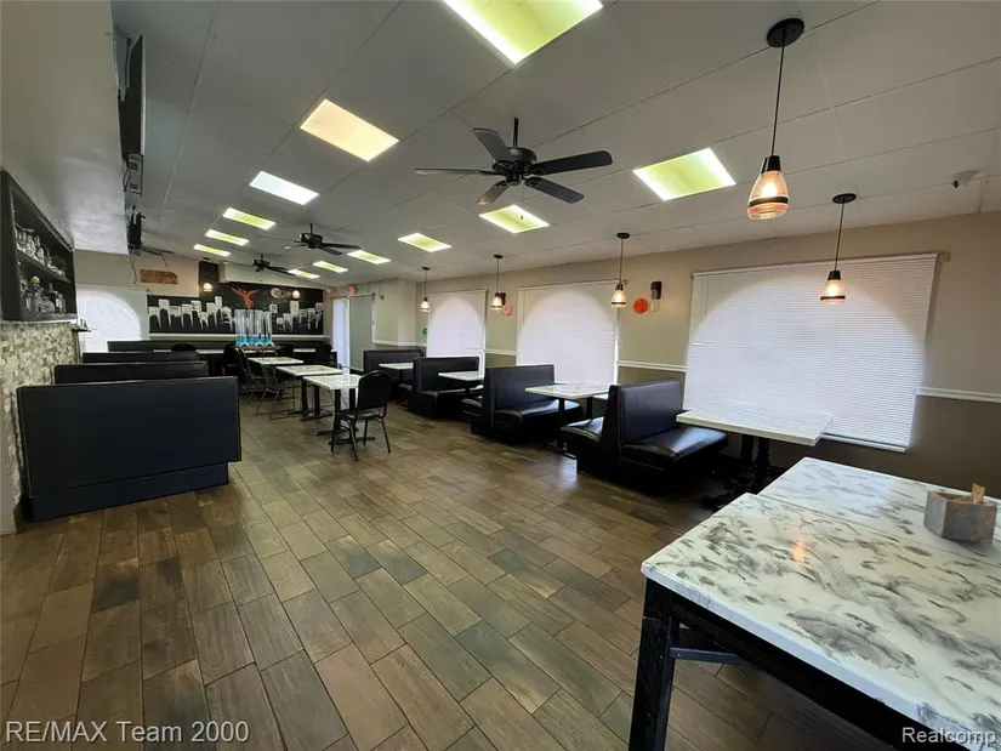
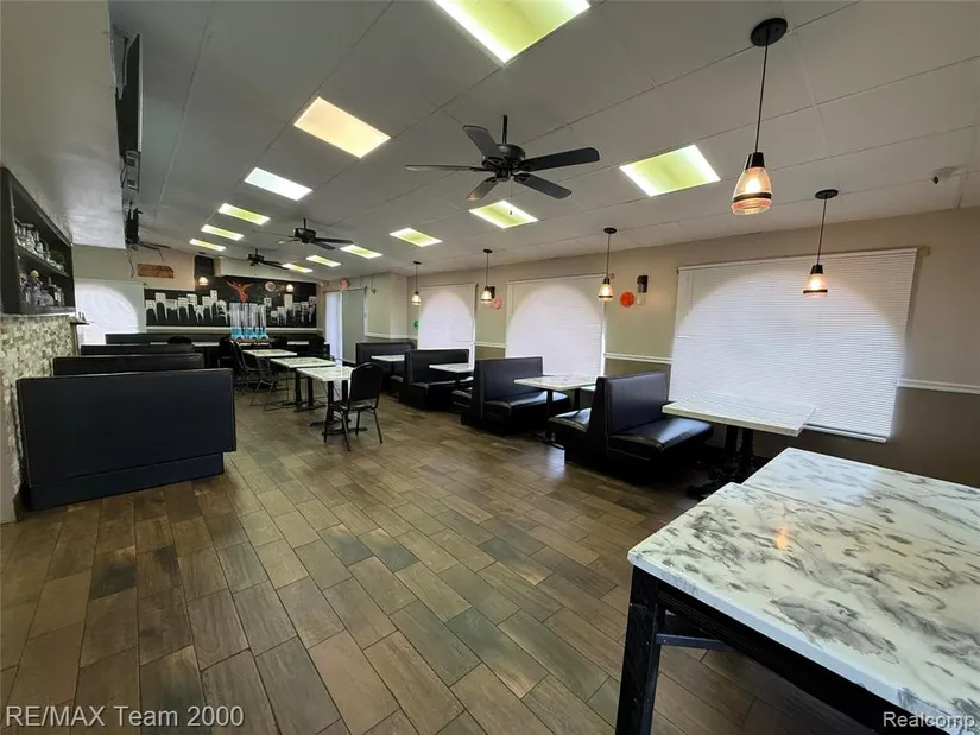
- napkin holder (959, 510)
